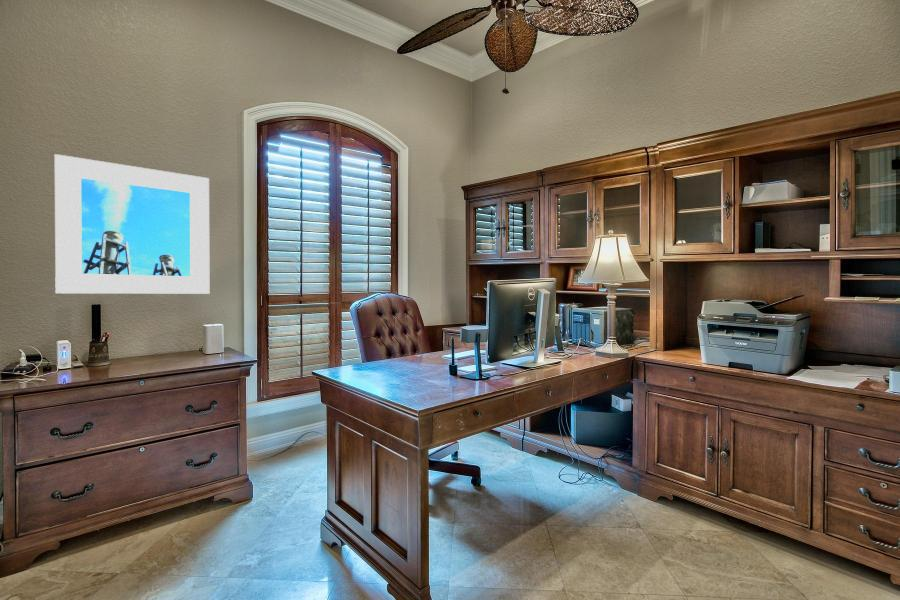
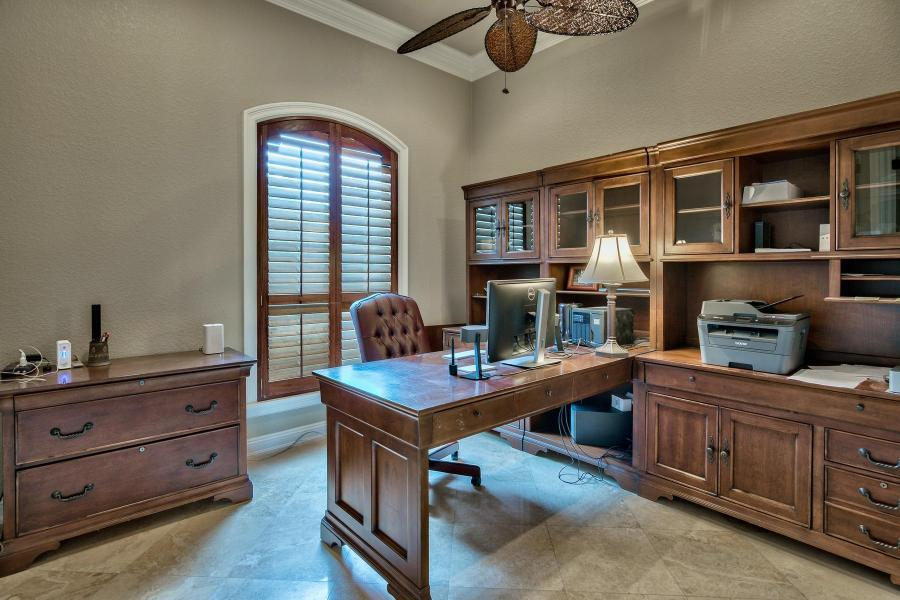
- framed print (139, 230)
